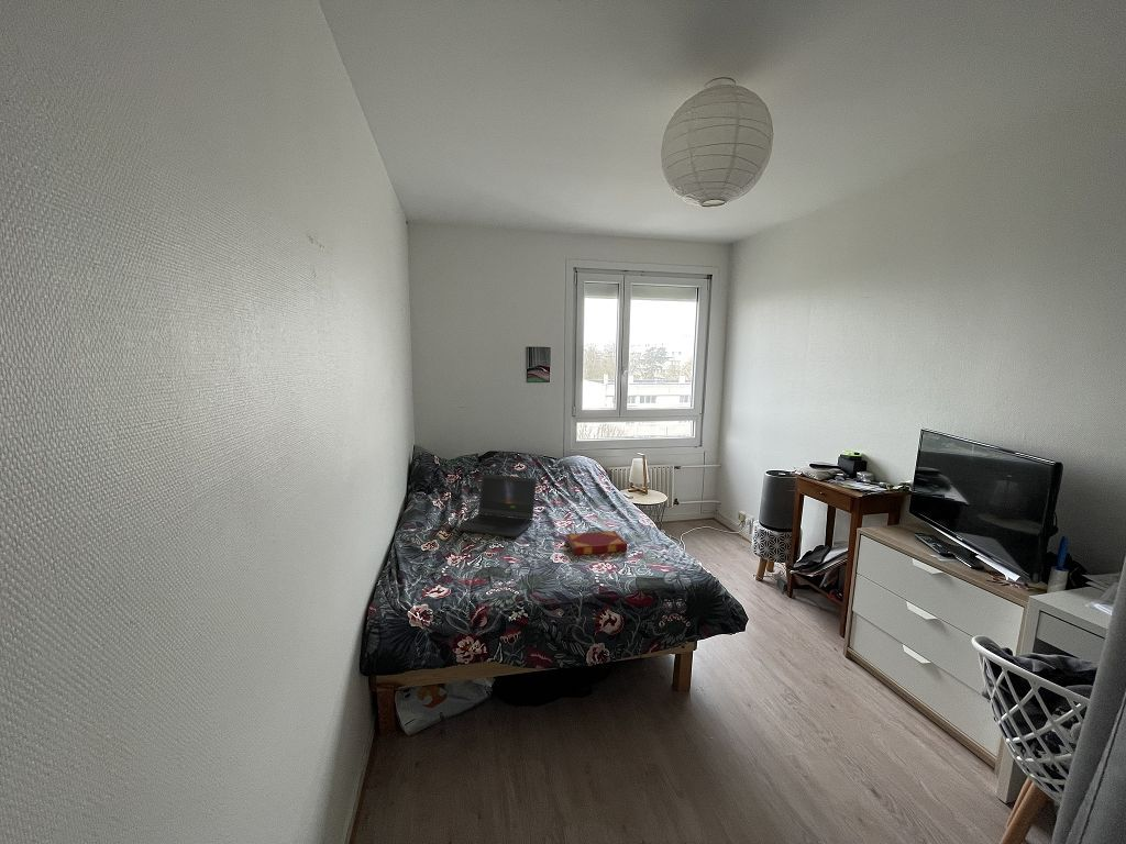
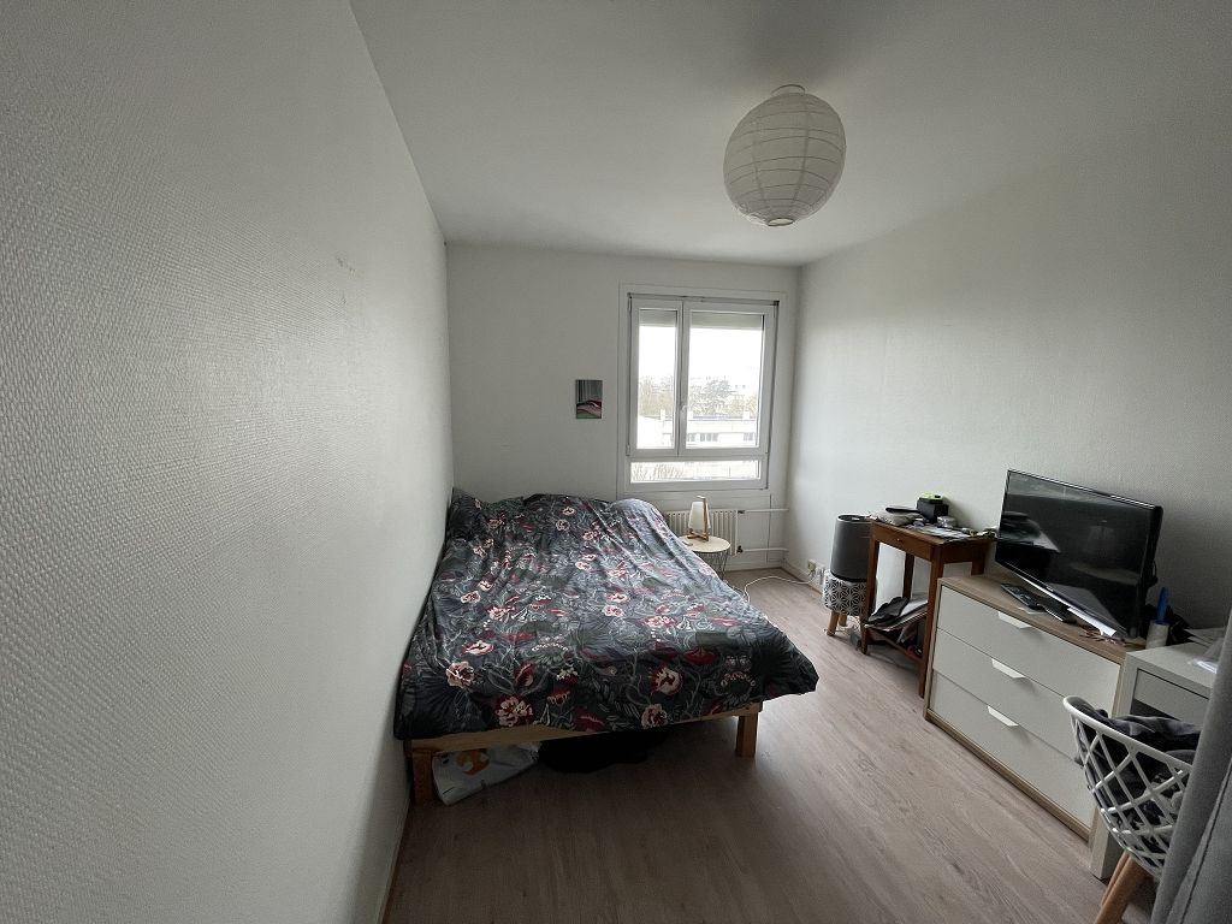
- laptop computer (498, 503)
- hardback book (595, 542)
